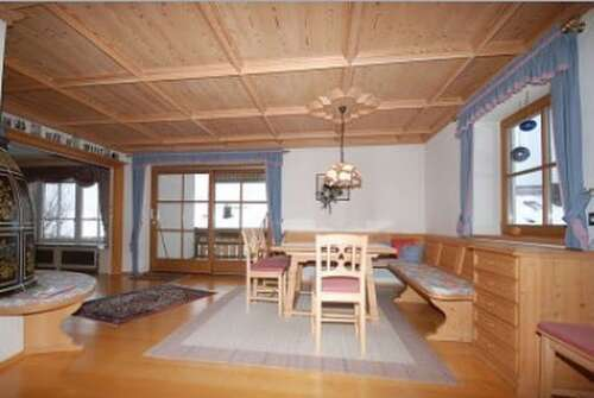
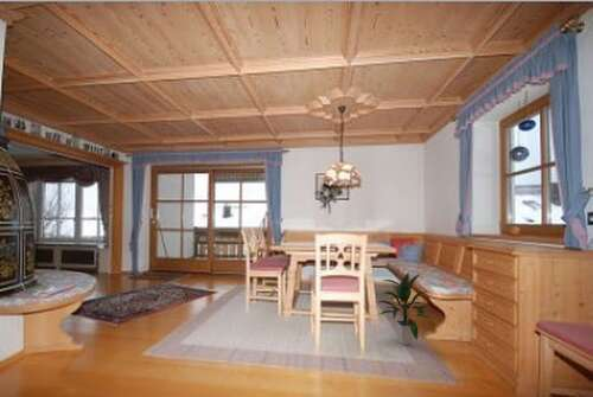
+ indoor plant (404, 307)
